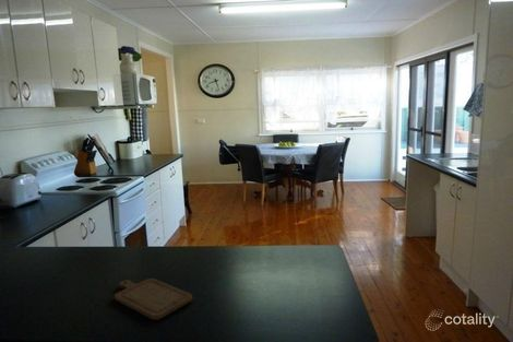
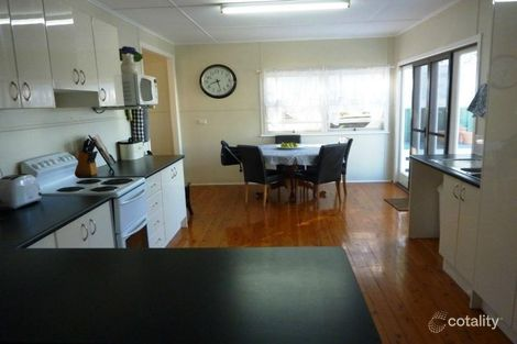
- chopping board (147, 294)
